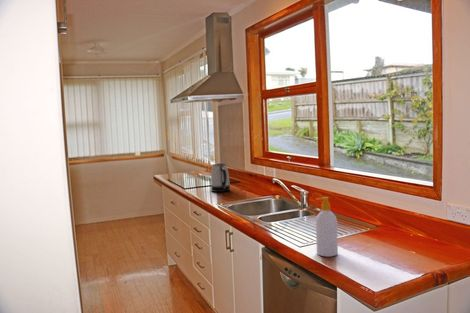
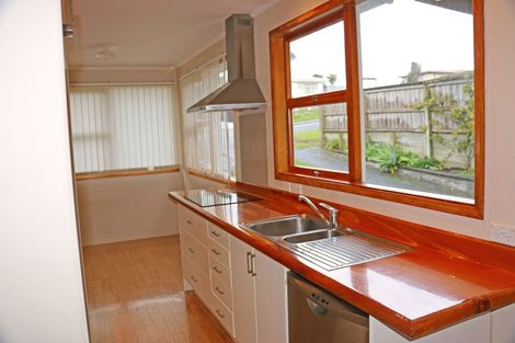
- kettle (220, 177)
- soap bottle (325, 225)
